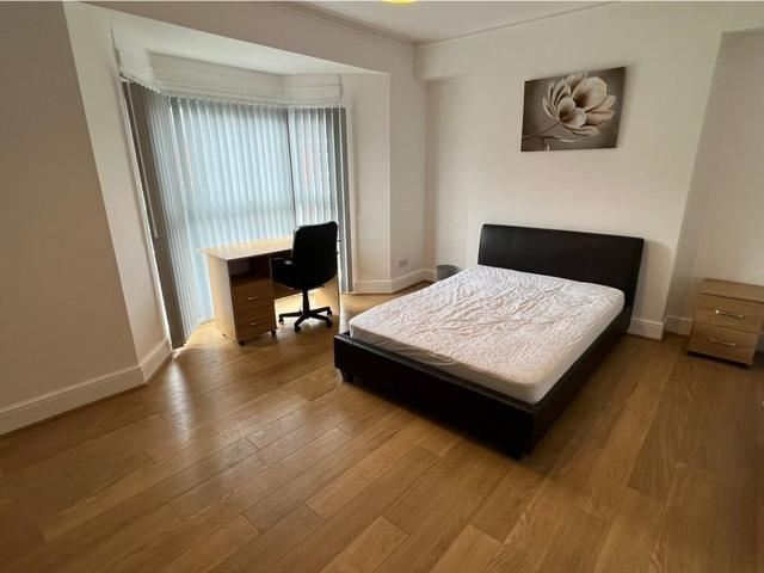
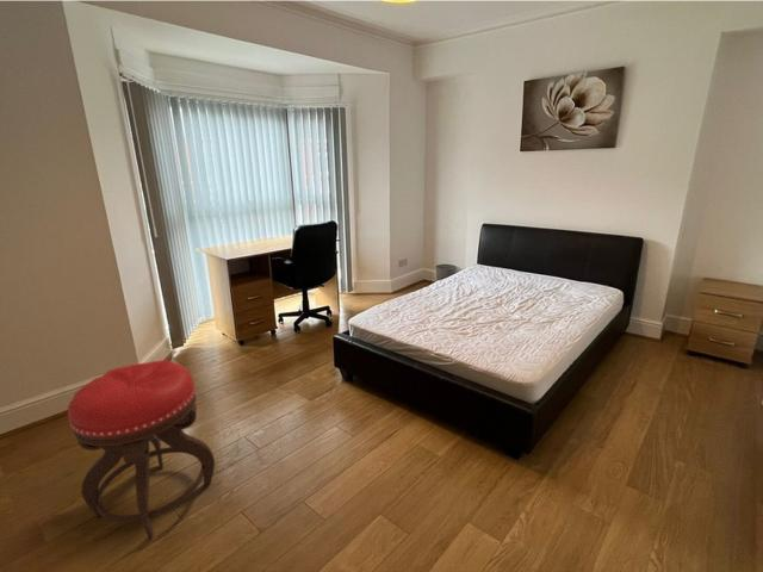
+ stool (144, 441)
